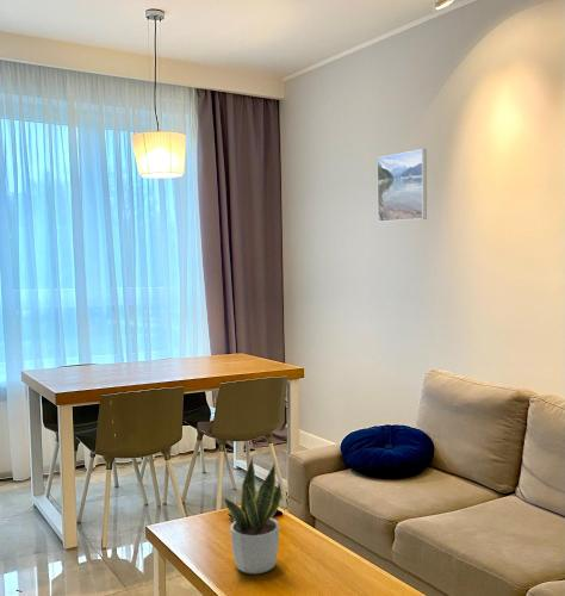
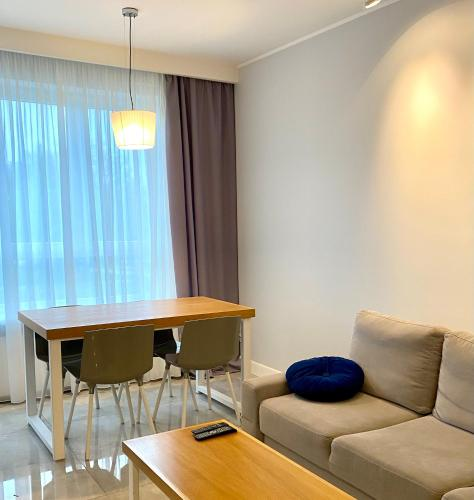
- potted plant (253, 511)
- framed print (401, 187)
